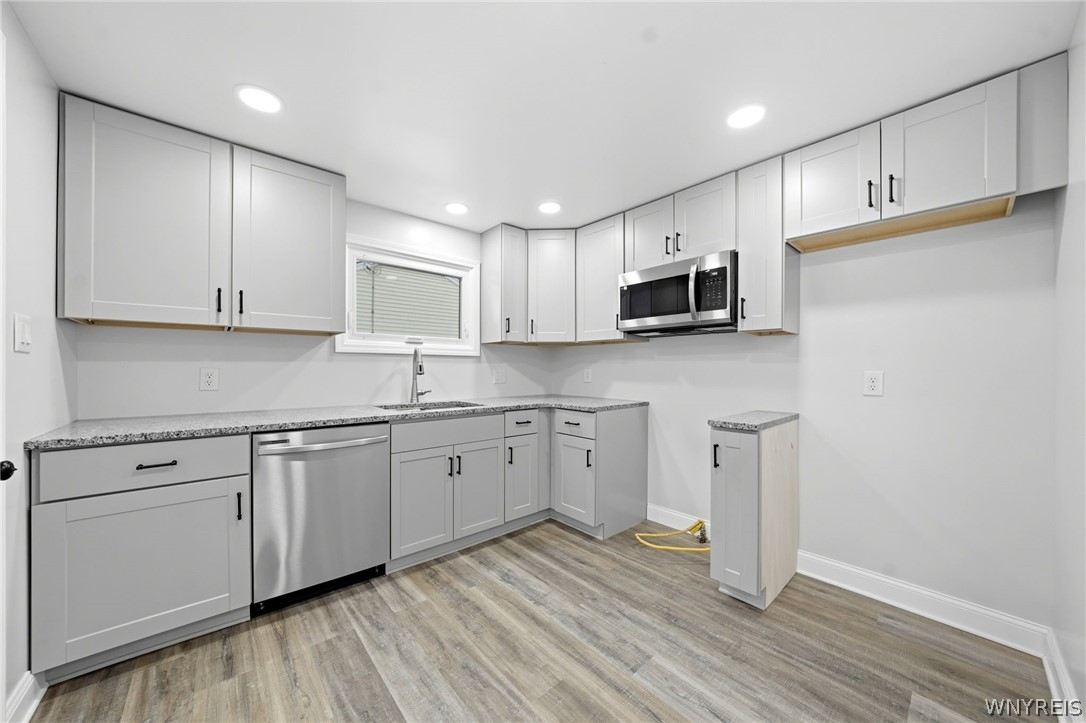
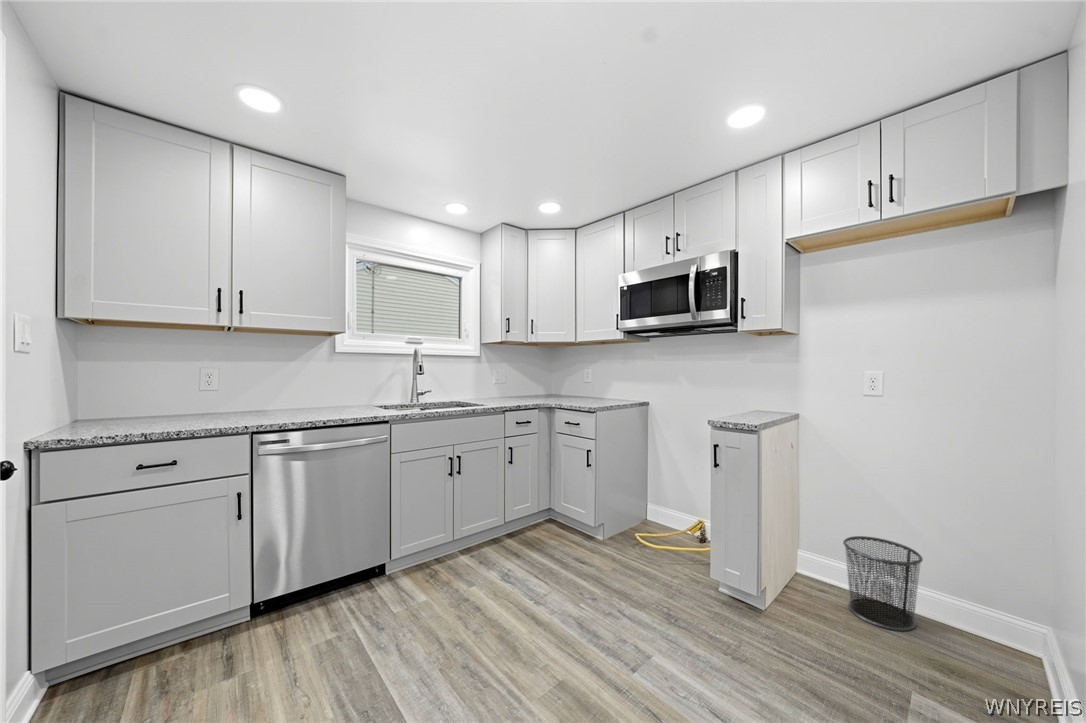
+ waste bin (881, 581)
